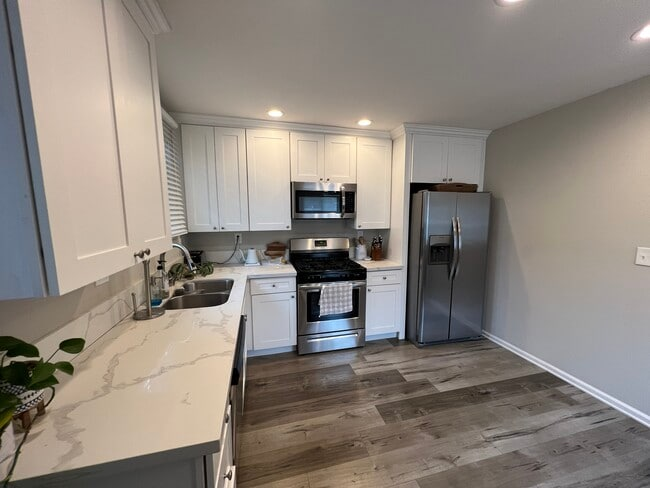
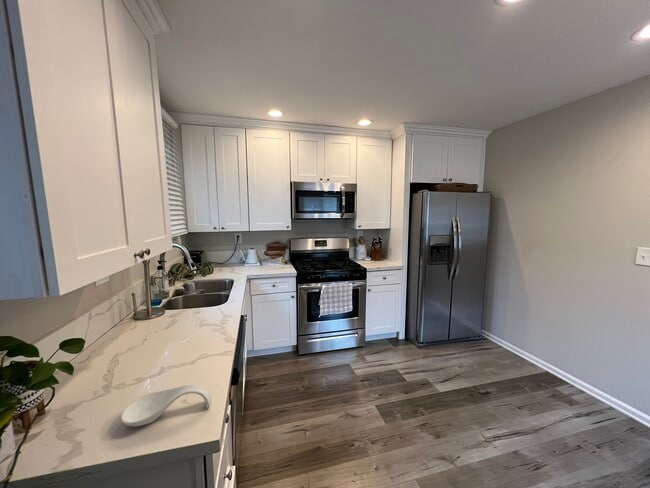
+ spoon rest (168, 402)
